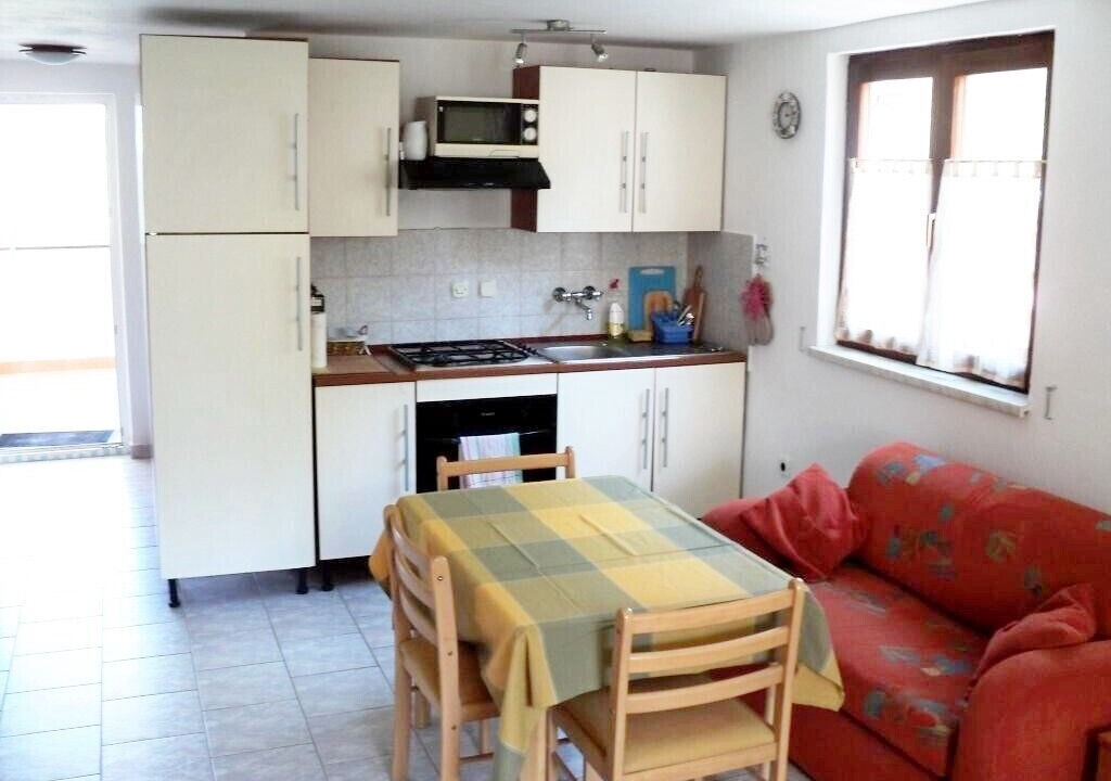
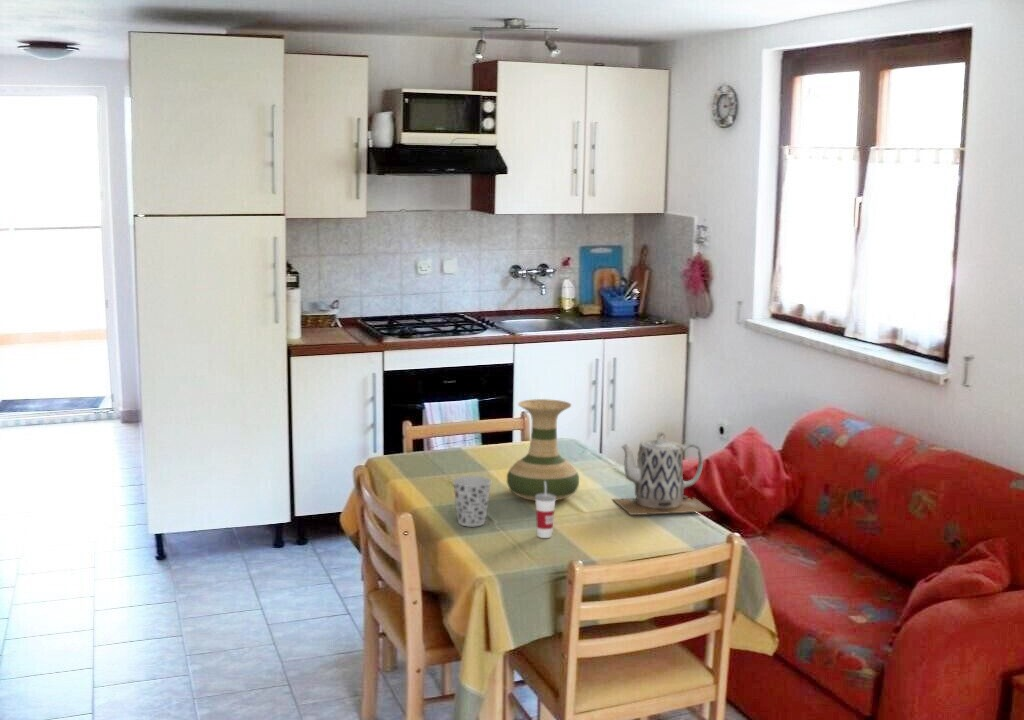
+ teapot (662, 469)
+ vase (543, 450)
+ cup (545, 508)
+ cup (471, 501)
